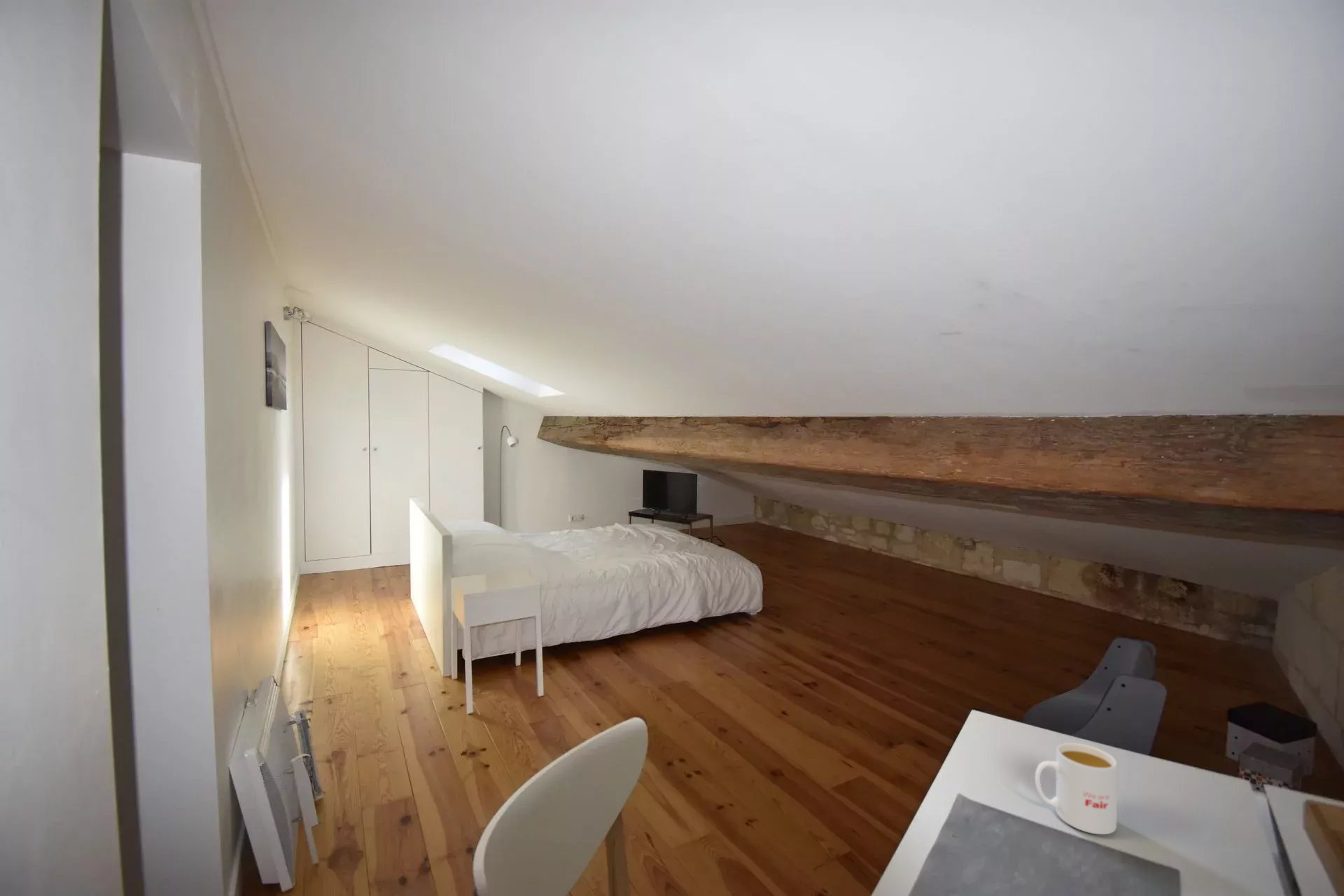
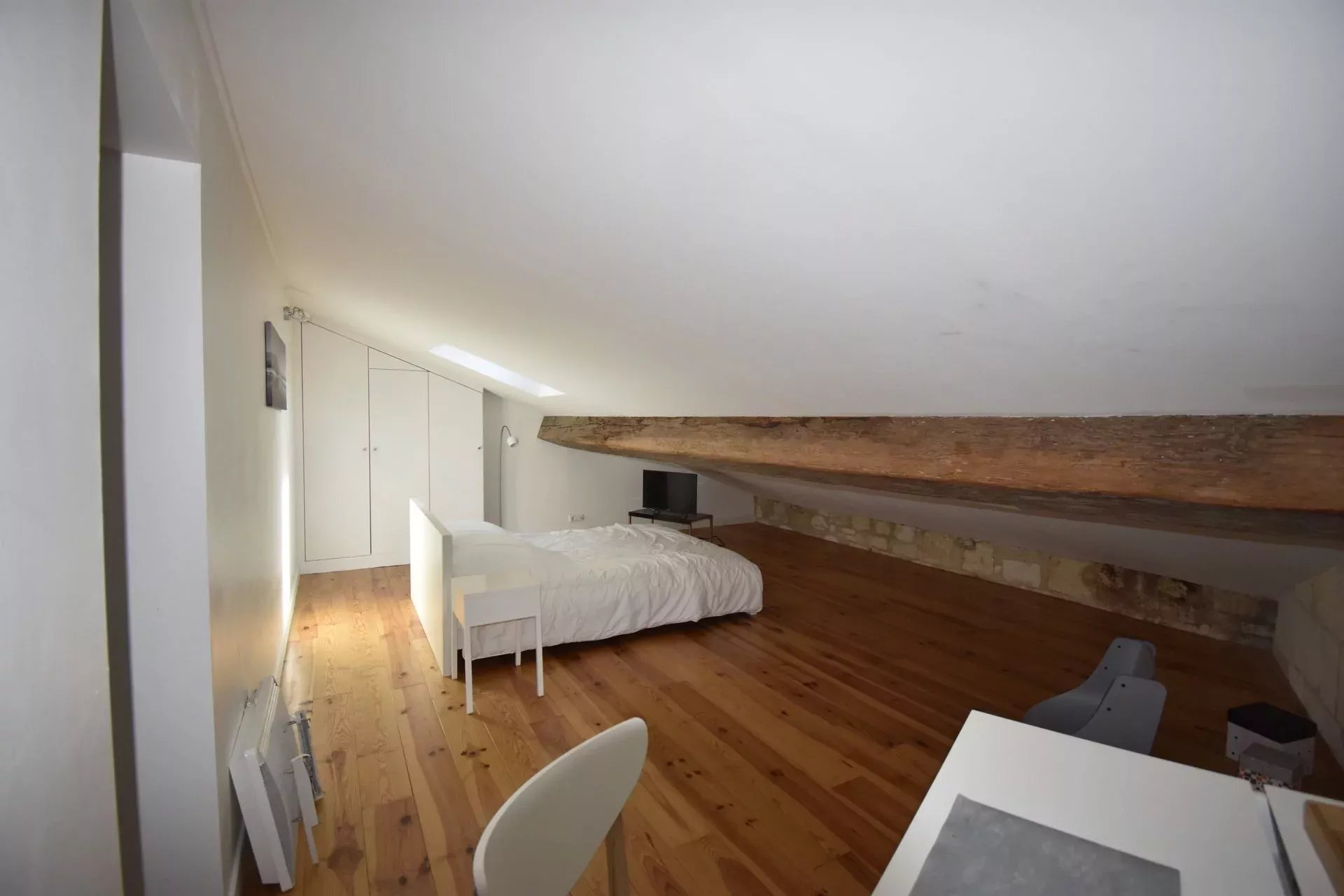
- mug (1074, 785)
